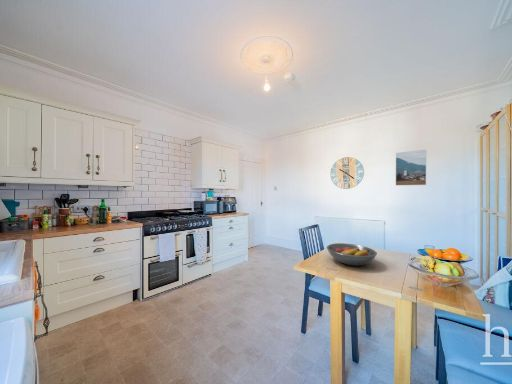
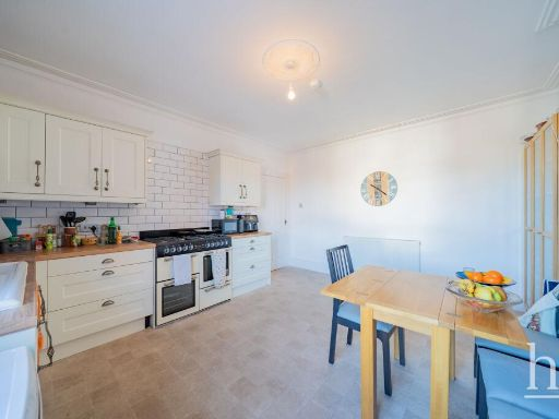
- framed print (410, 168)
- fruit bowl (350, 253)
